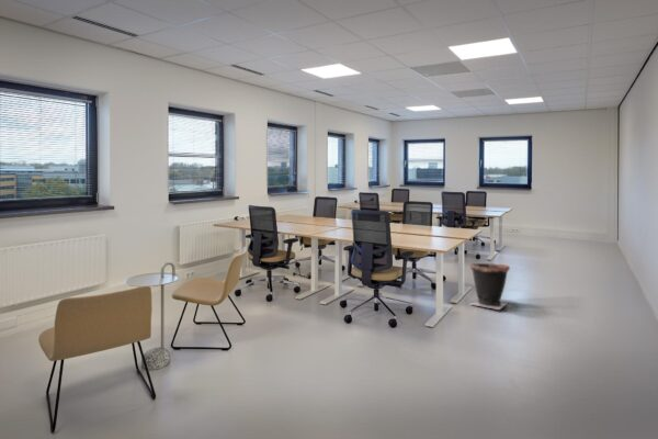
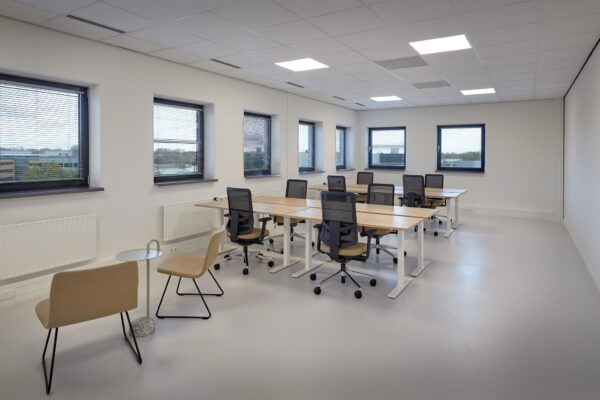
- waste bin (488, 283)
